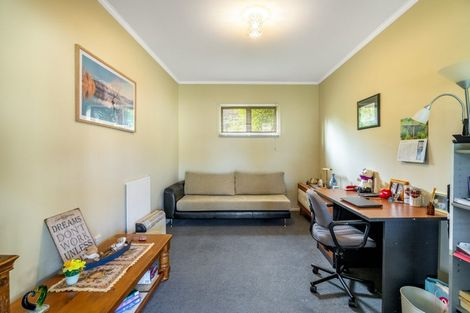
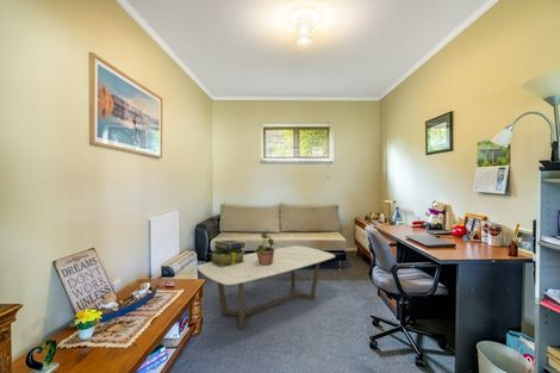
+ potted plant (265, 244)
+ stack of books (228, 250)
+ coffee table (269, 275)
